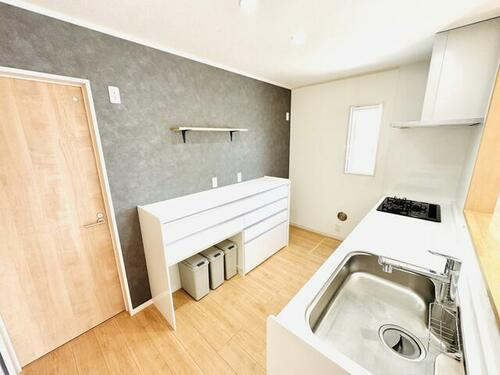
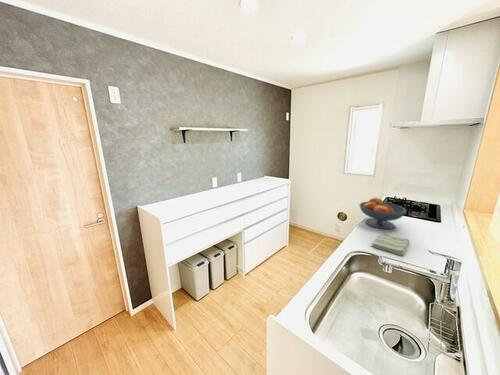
+ fruit bowl (381, 212)
+ dish towel (390, 242)
